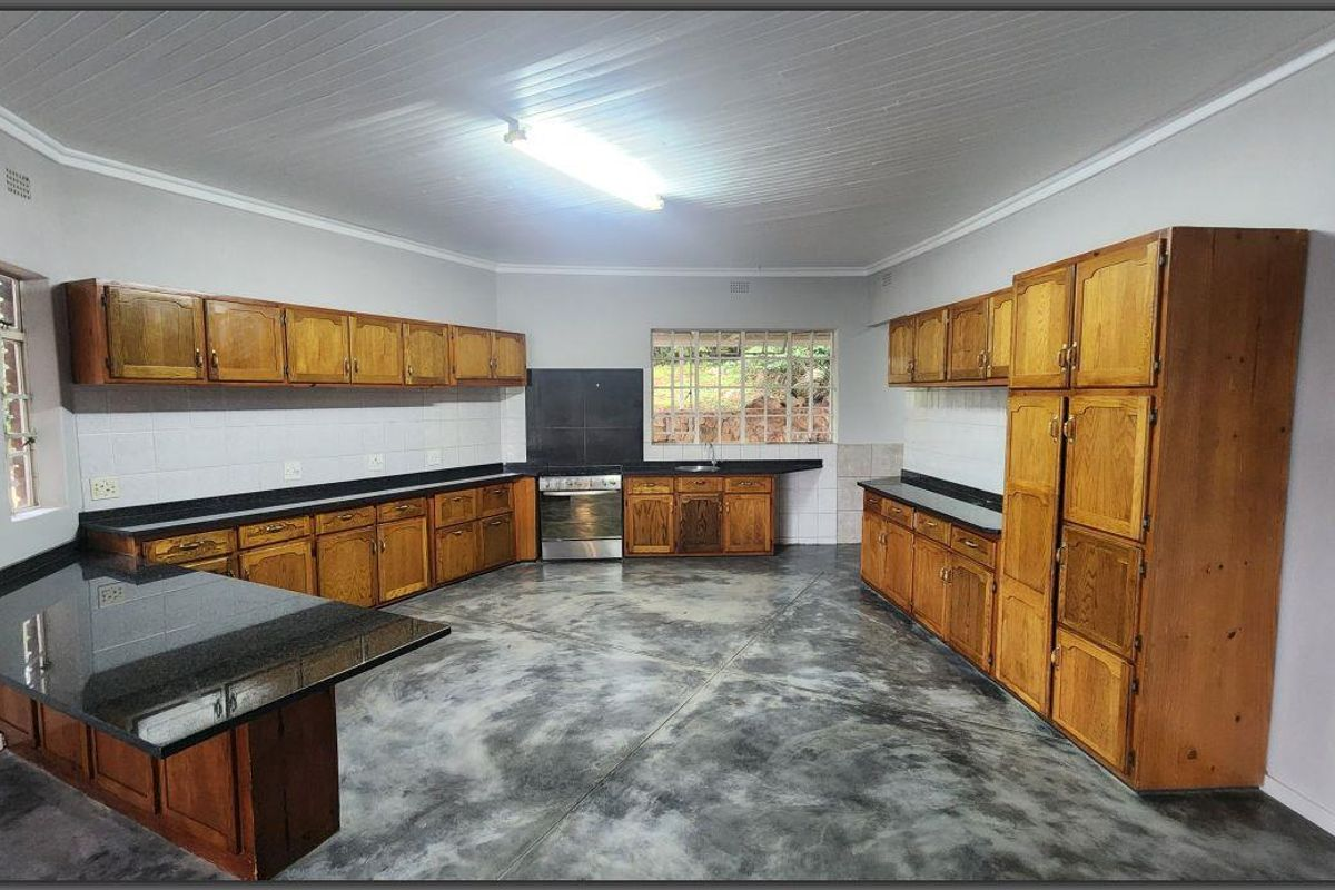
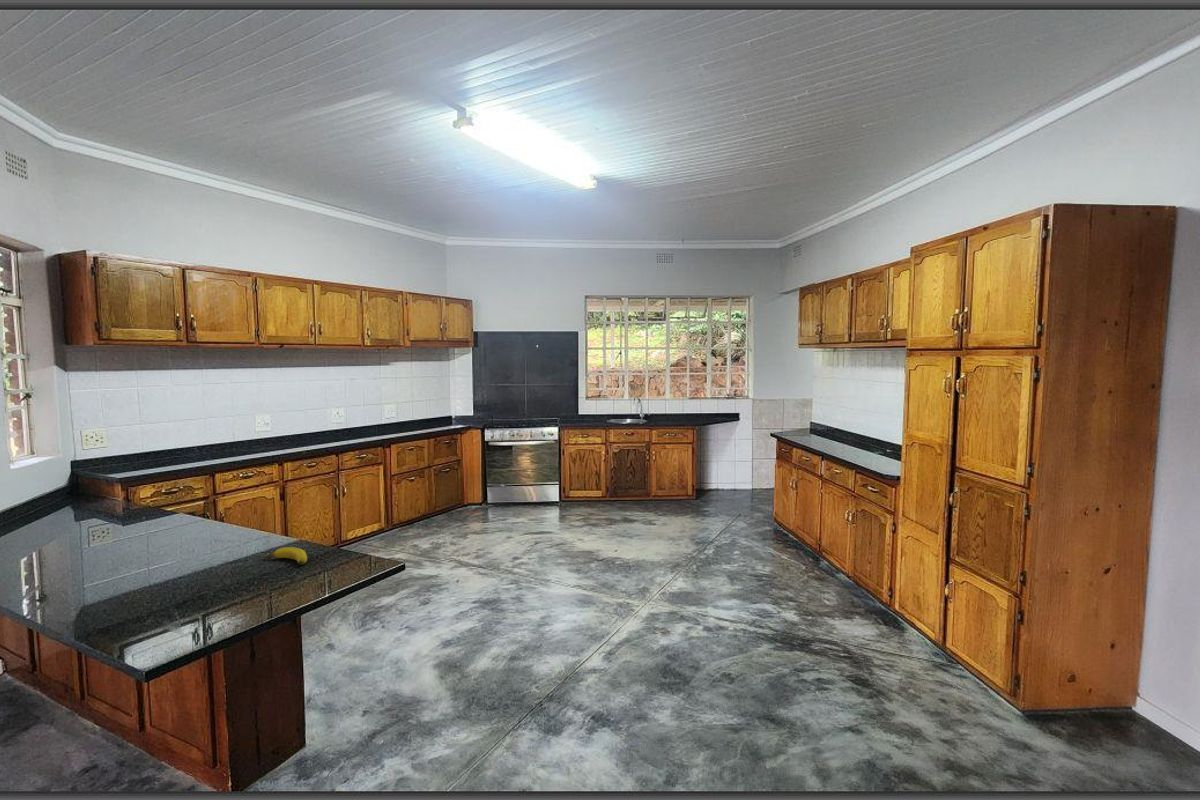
+ banana (288, 554)
